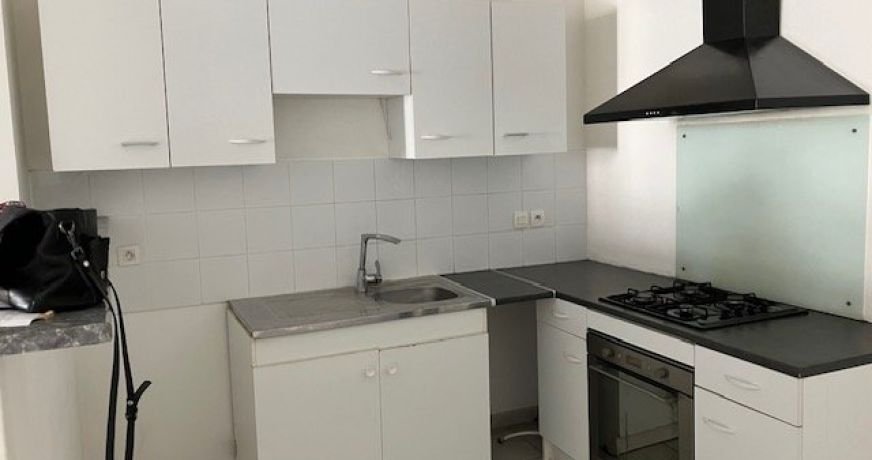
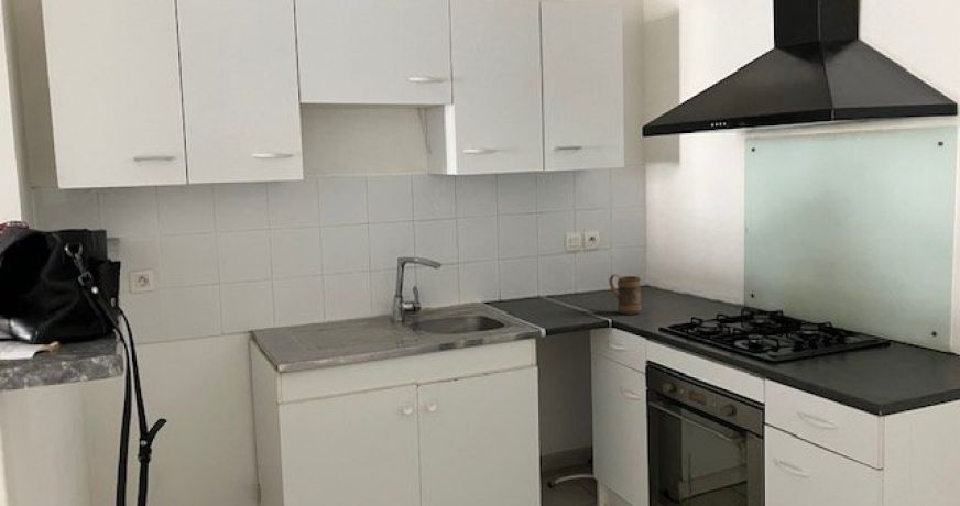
+ mug (624, 293)
